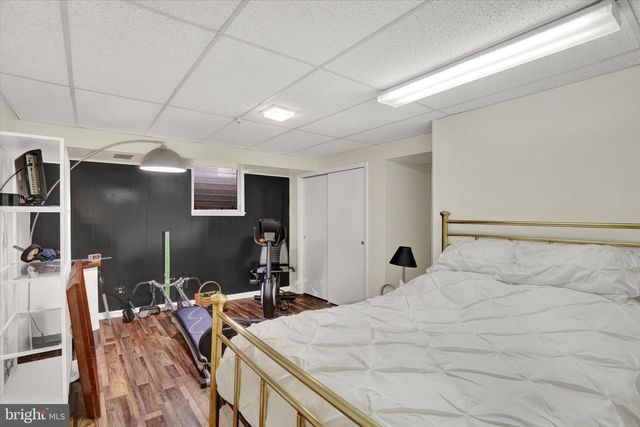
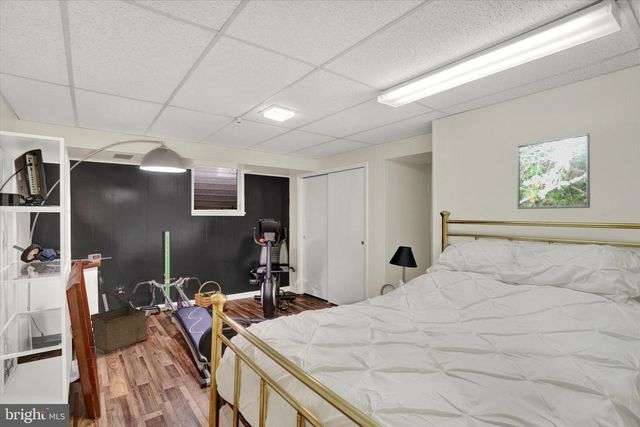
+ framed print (550, 174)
+ storage bin (118, 327)
